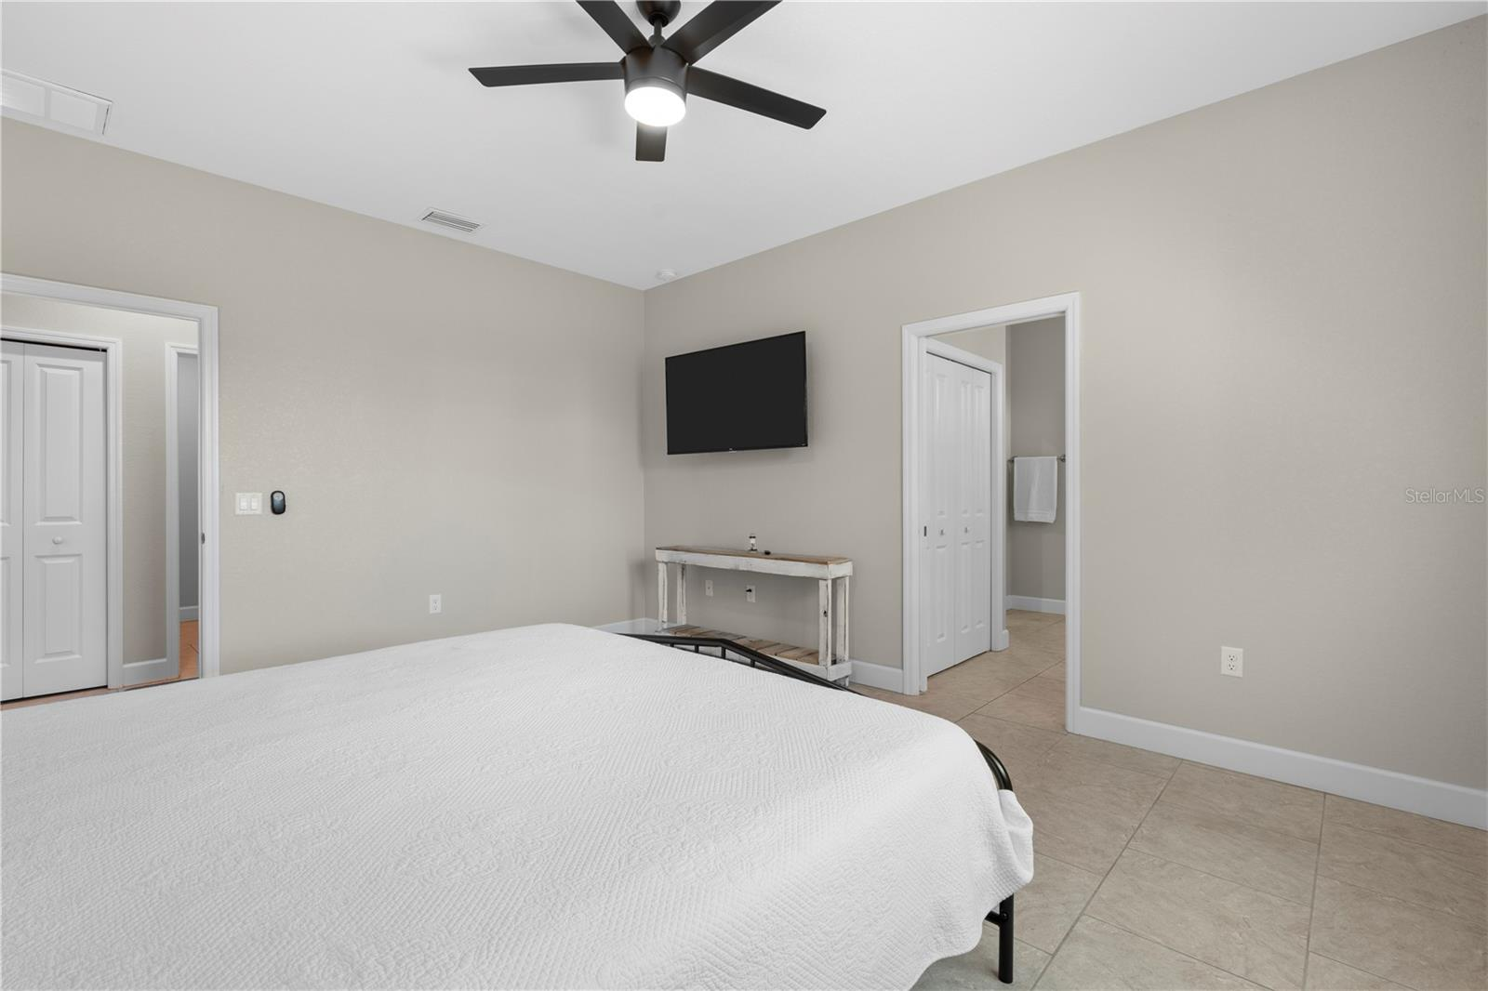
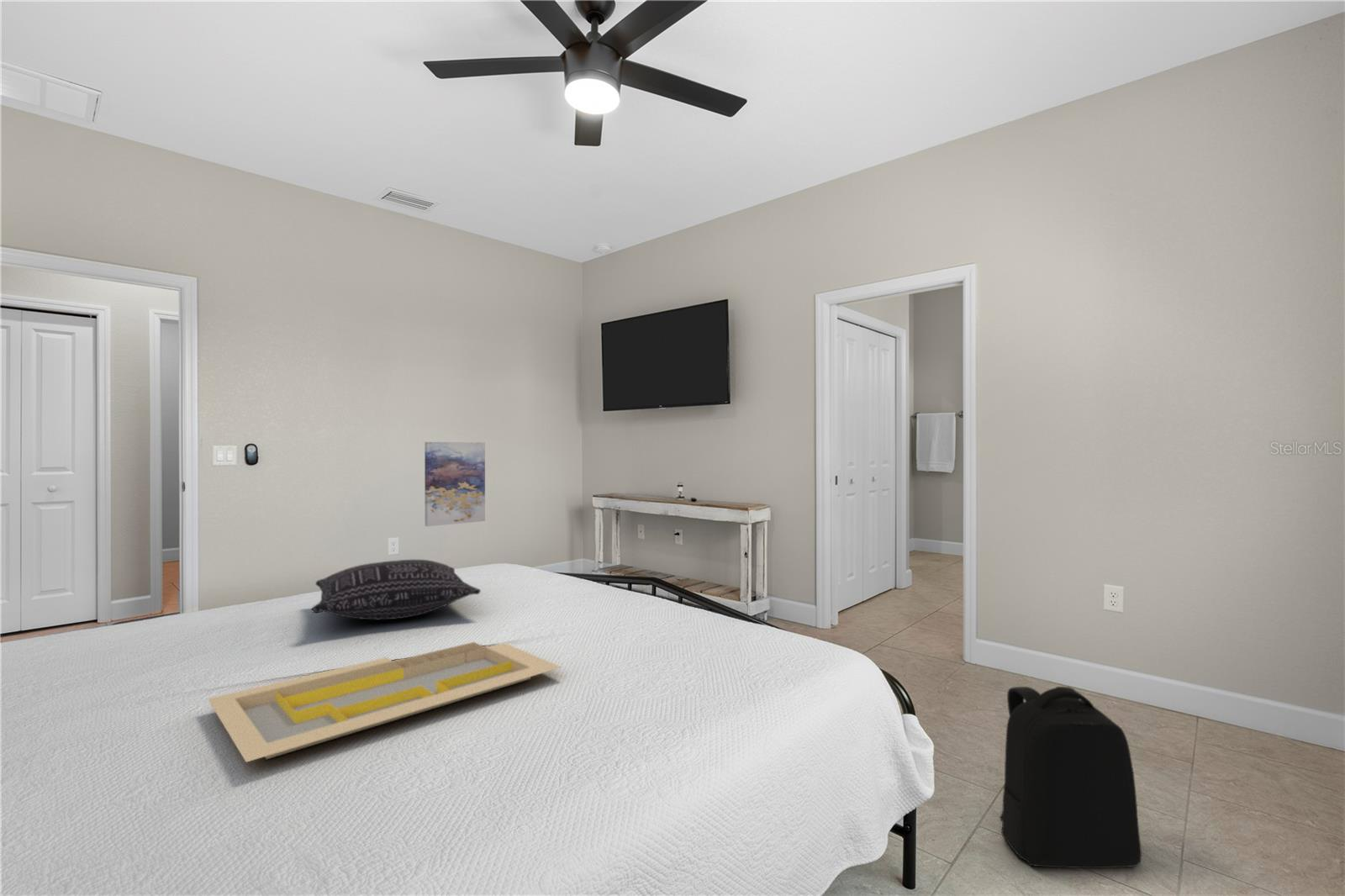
+ pillow (393, 587)
+ wall art (456, 482)
+ backpack (1058, 763)
+ serving tray (396, 688)
